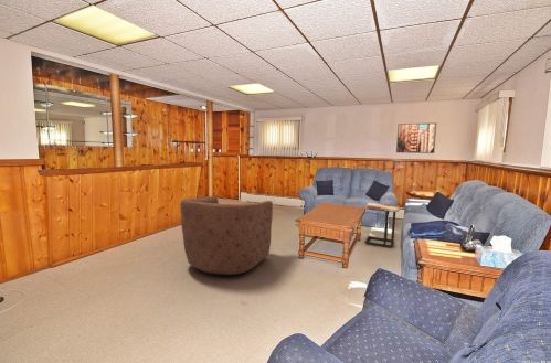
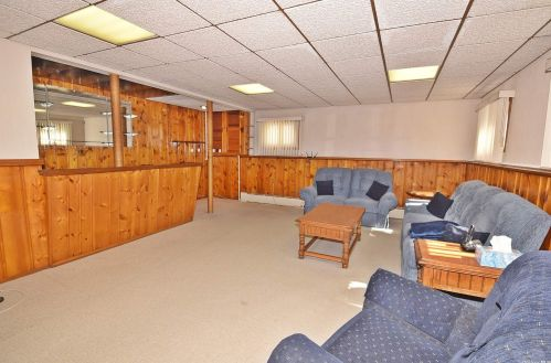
- side table (385, 224)
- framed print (415, 138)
- chair (223, 232)
